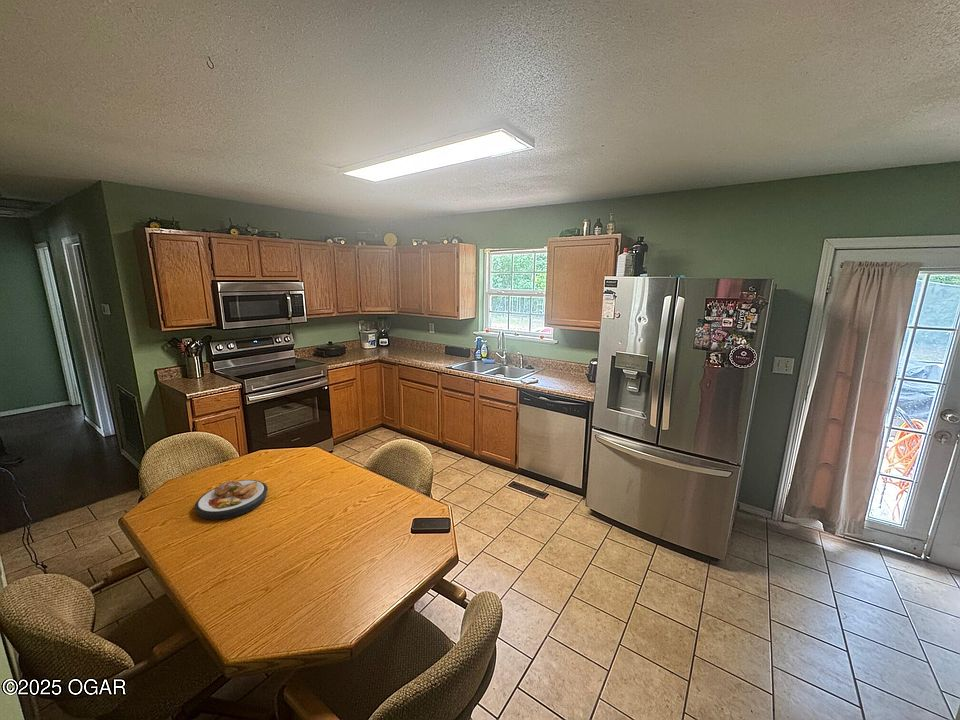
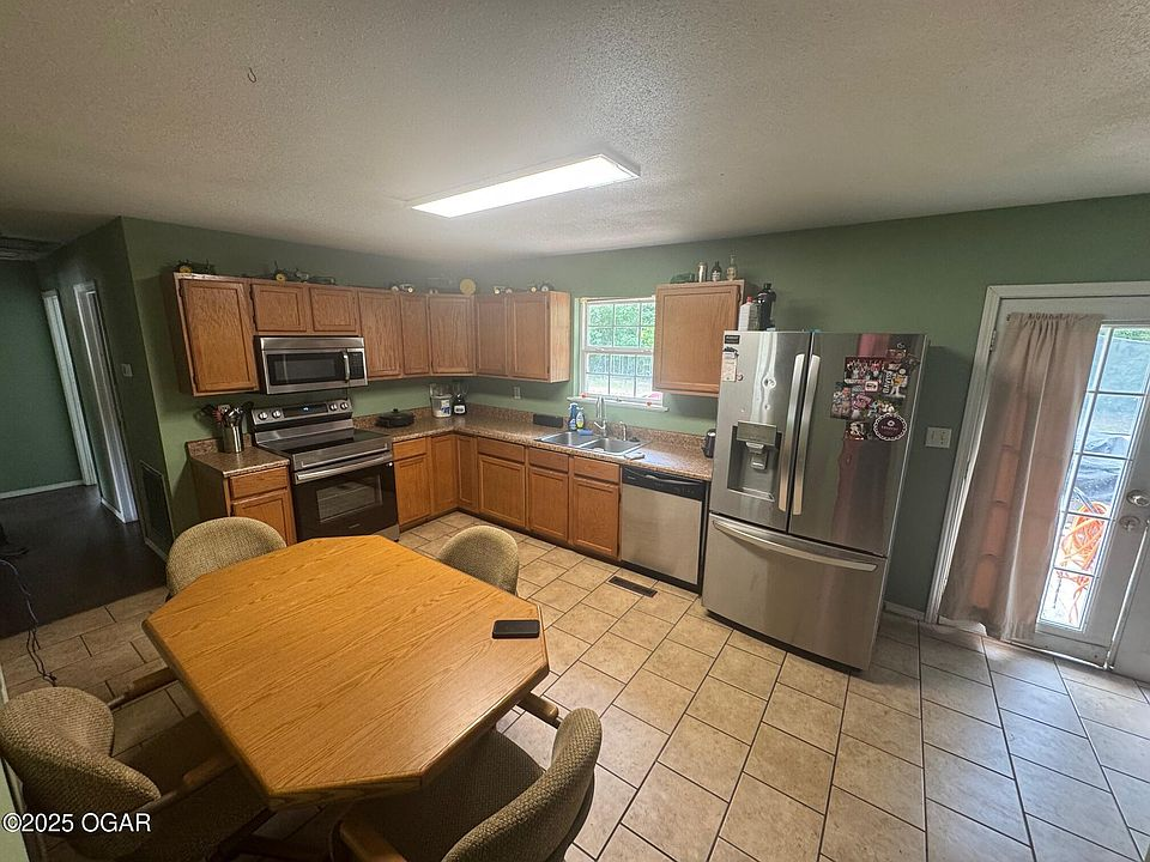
- plate (232, 495)
